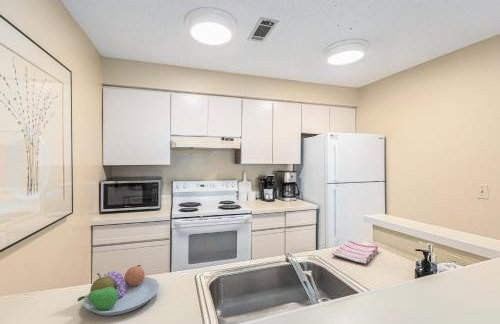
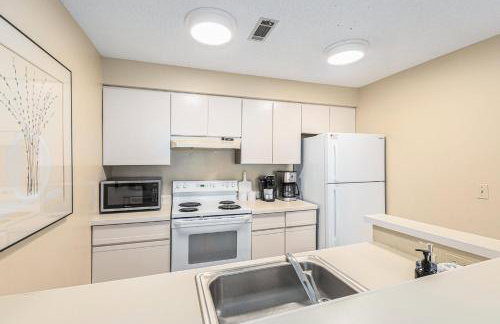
- fruit bowl (120, 286)
- dish towel (355, 250)
